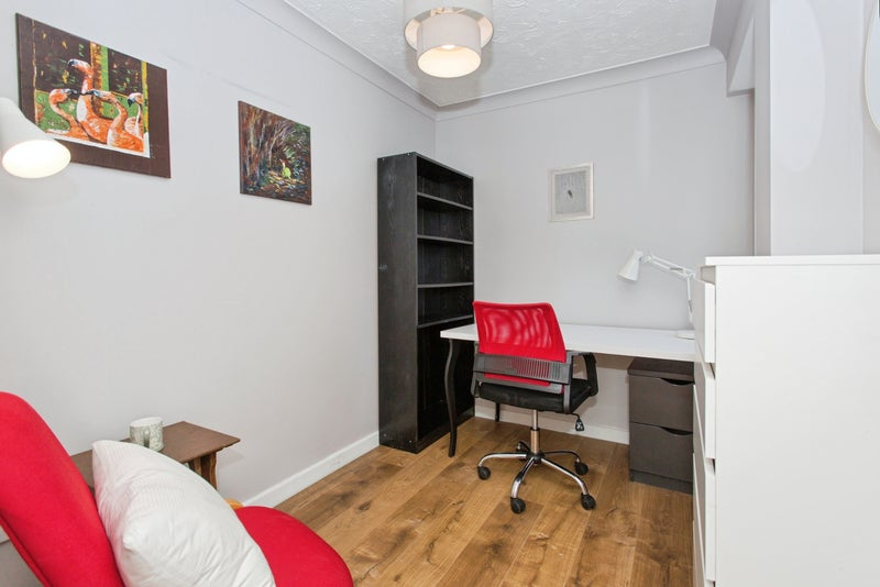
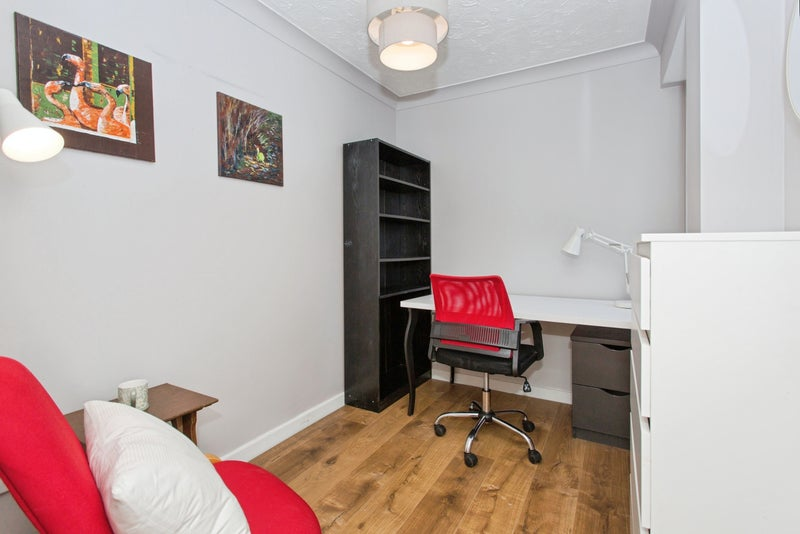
- wall art (570, 192)
